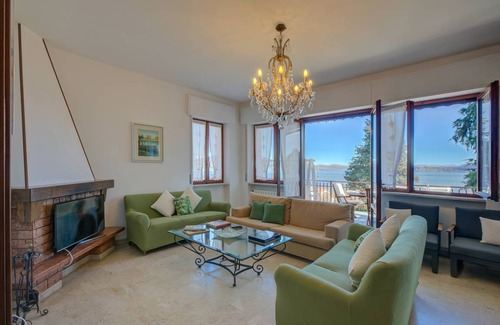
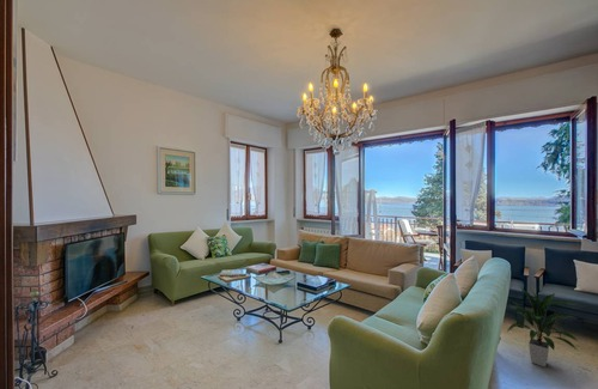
+ indoor plant (541, 326)
